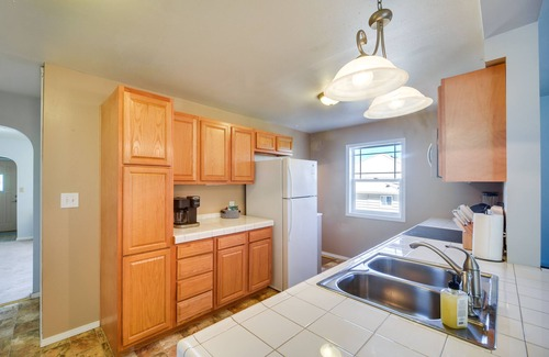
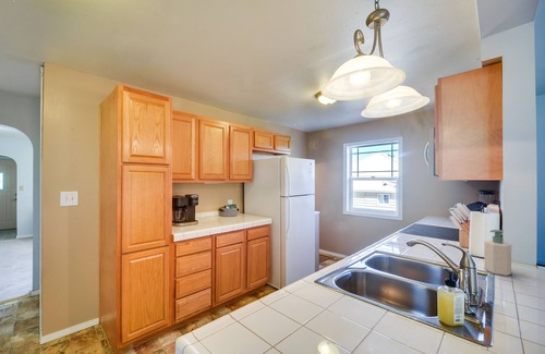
+ soap bottle (497, 251)
